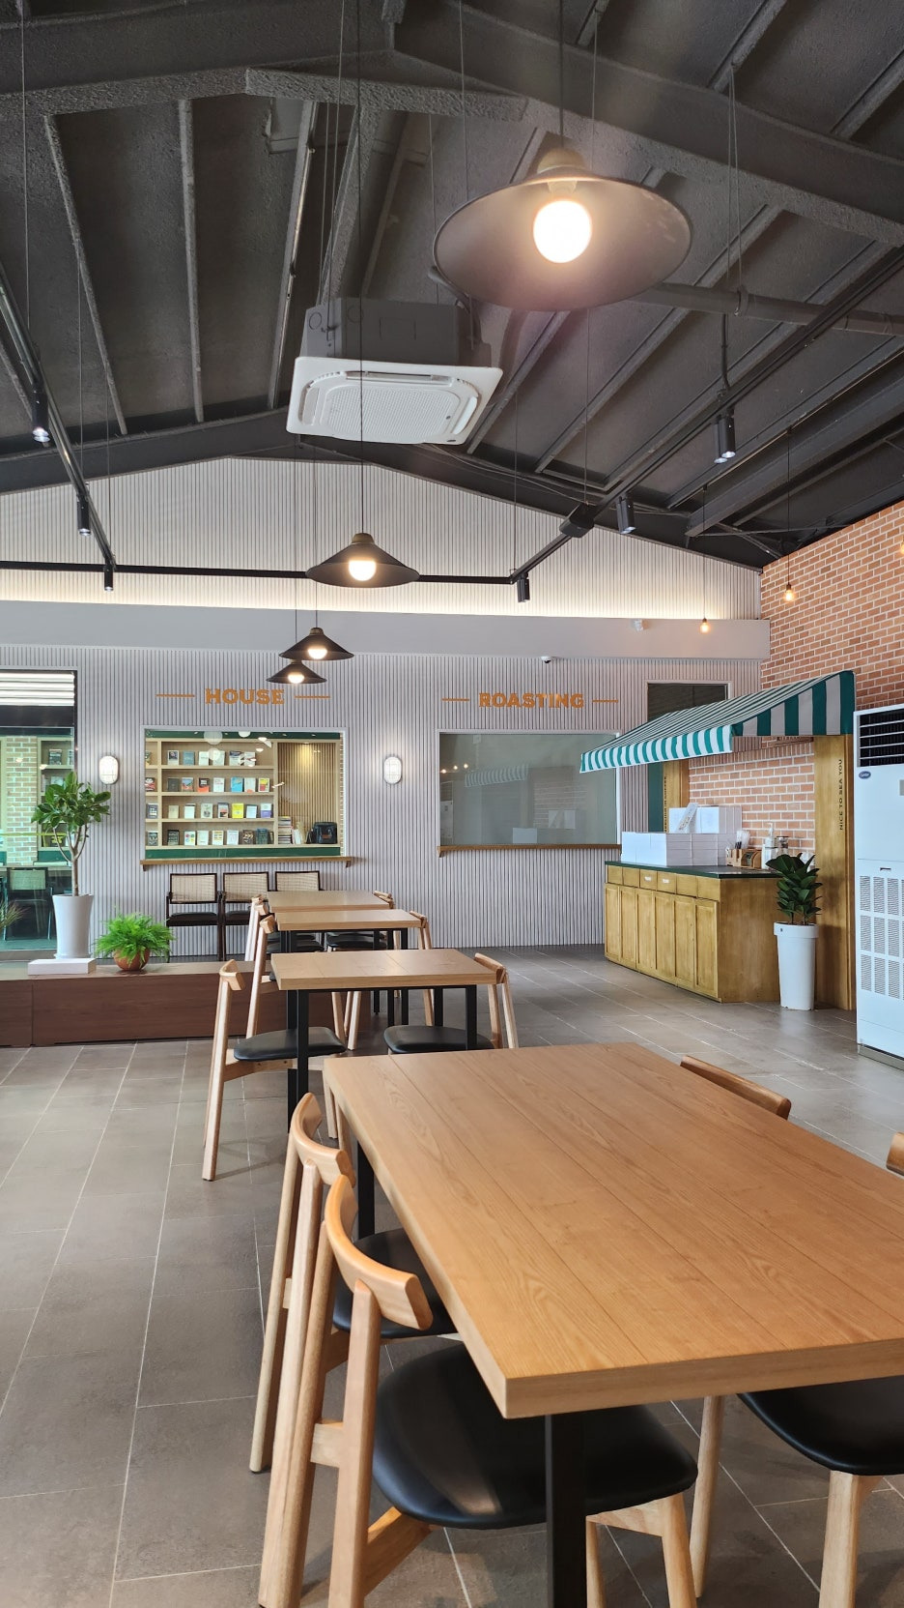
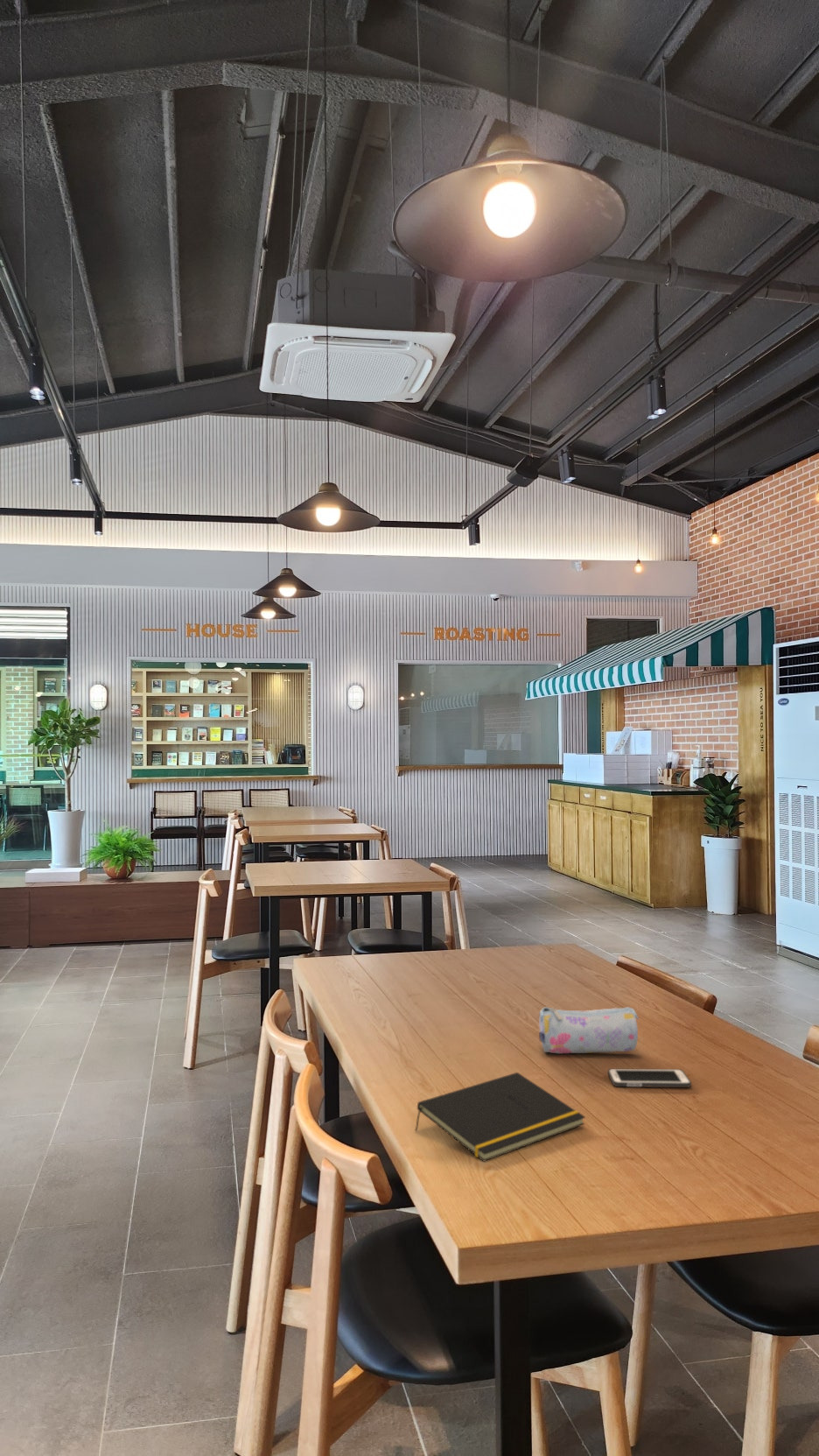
+ cell phone (648, 1078)
+ pencil case (587, 1029)
+ notepad (501, 1113)
